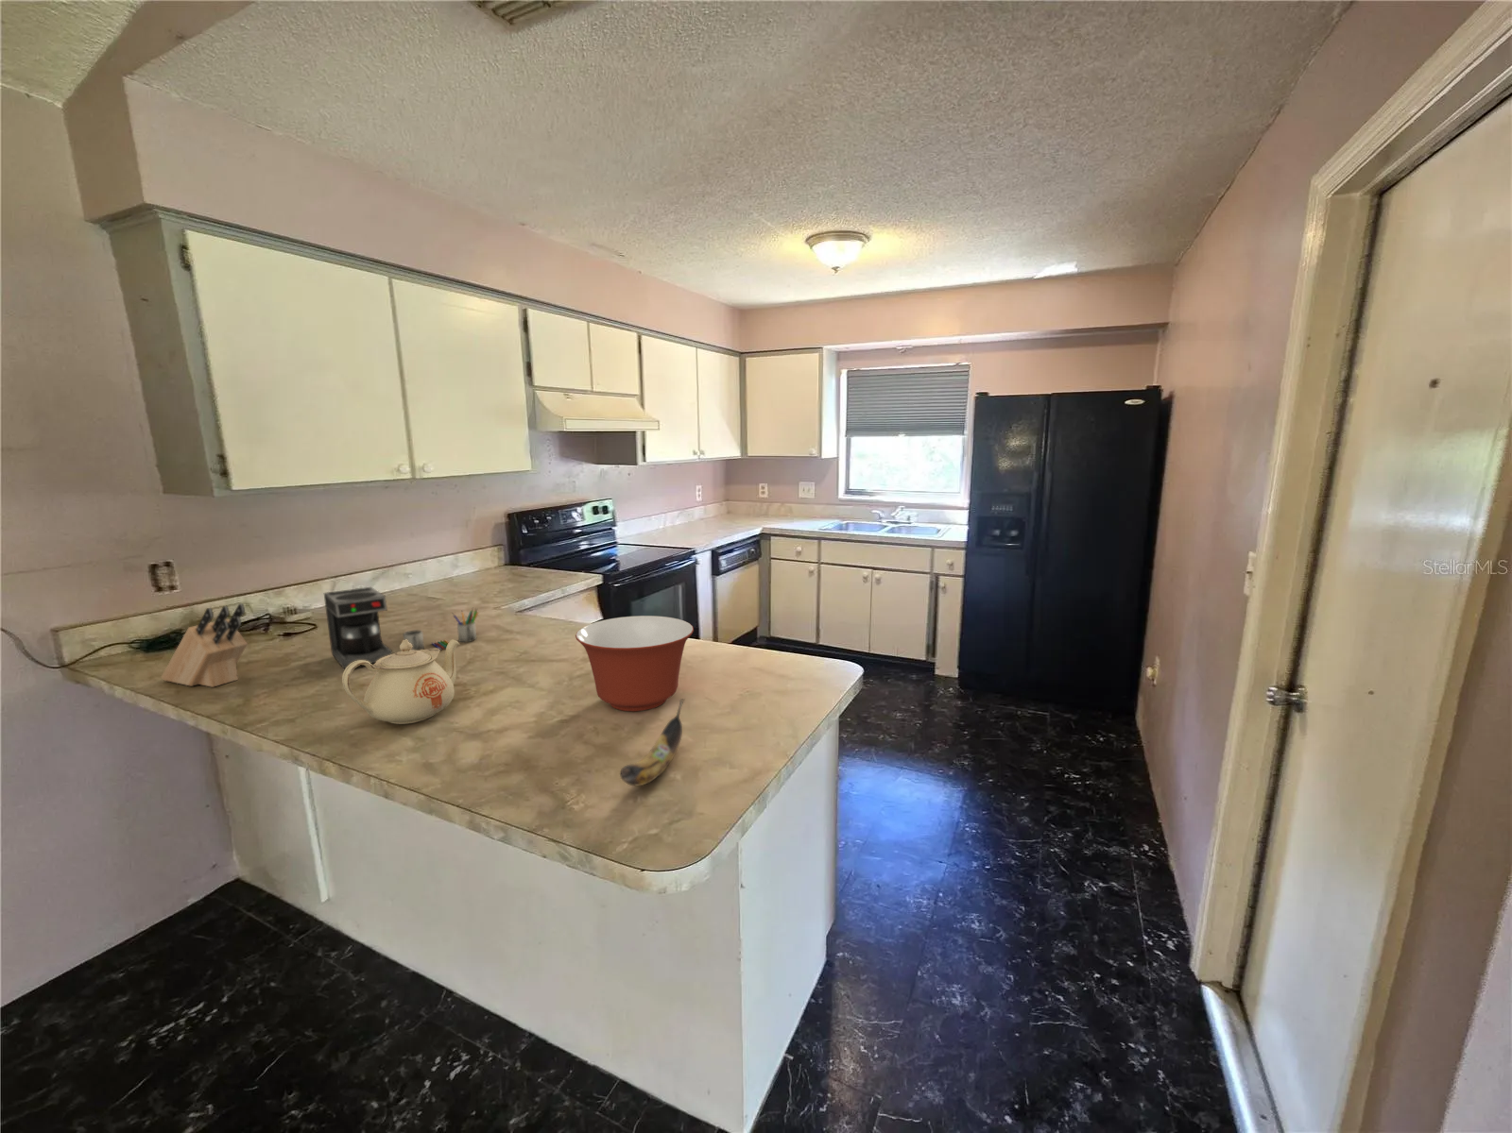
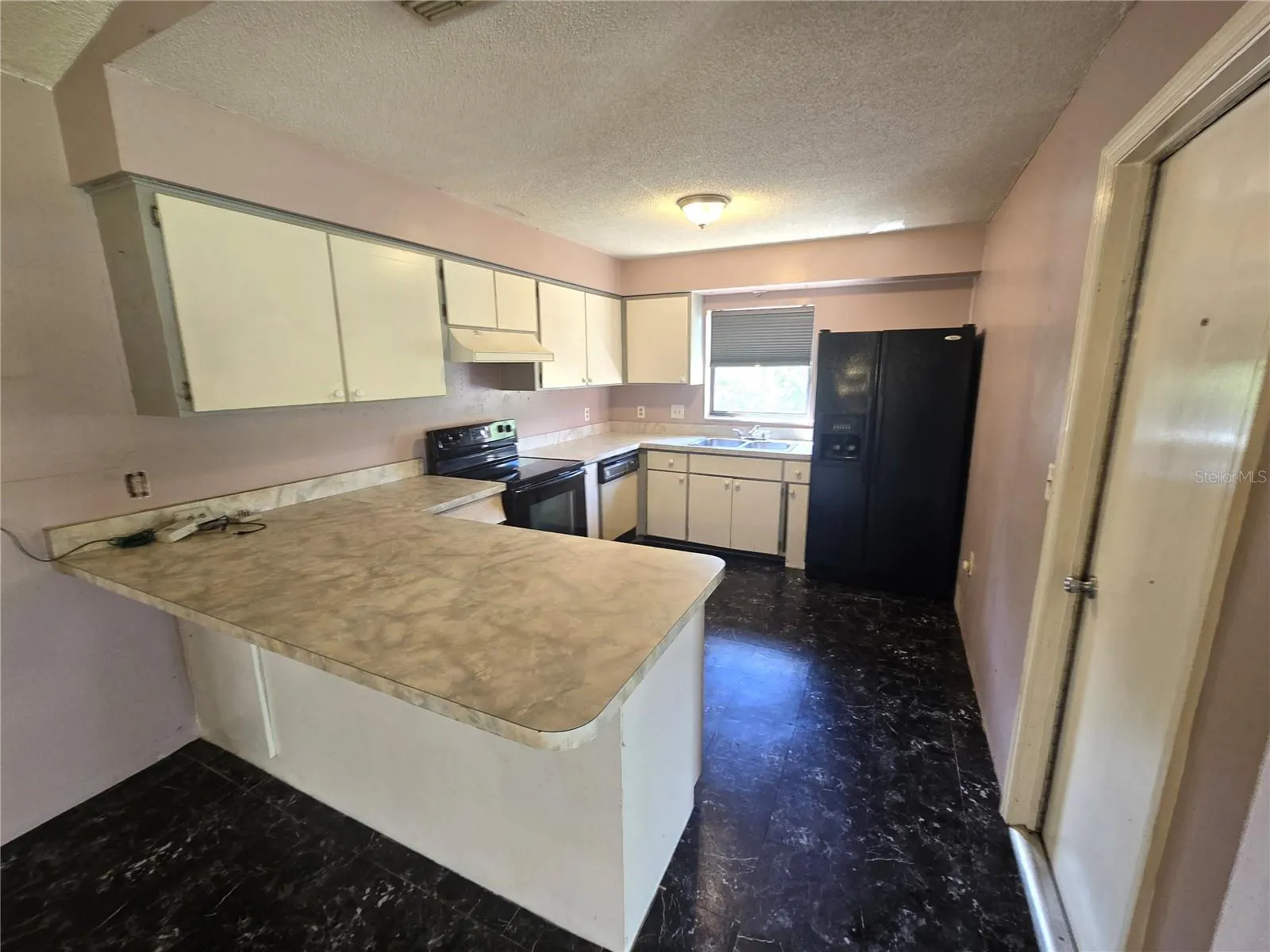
- coffee maker (410, 631)
- banana (652, 747)
- teapot (407, 677)
- mixing bowl (636, 665)
- knife block (205, 641)
